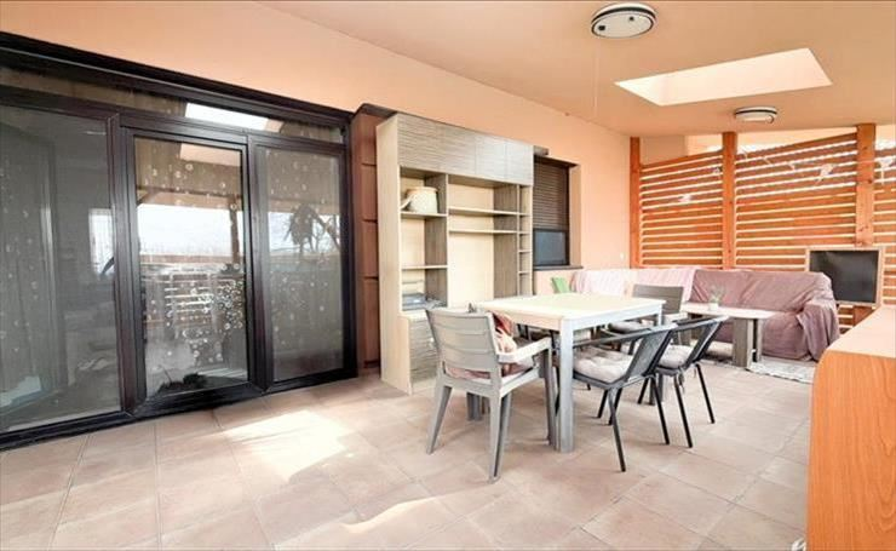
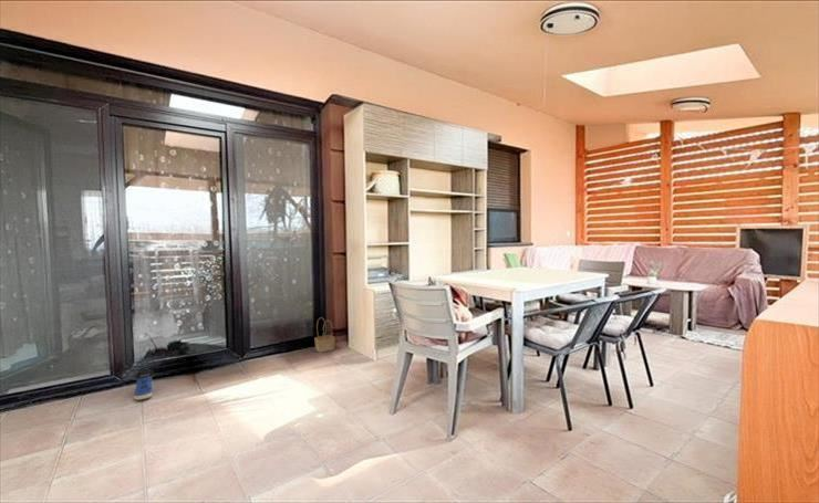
+ basket (324, 335)
+ sneaker (143, 381)
